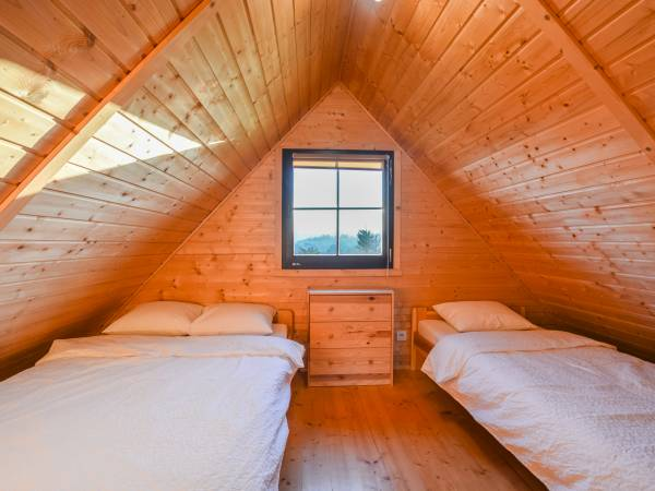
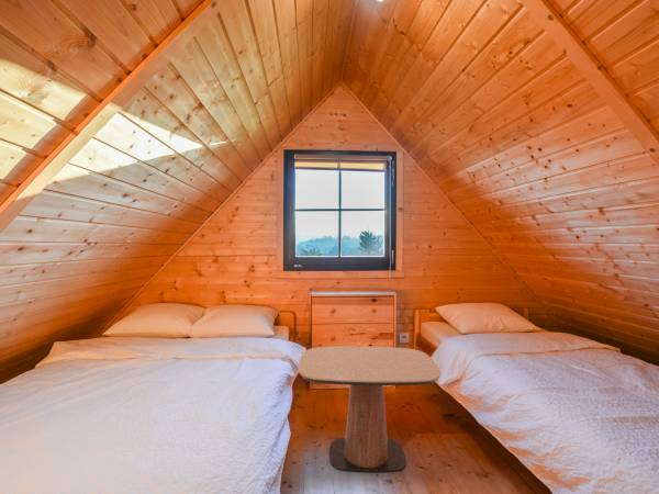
+ side table (366, 407)
